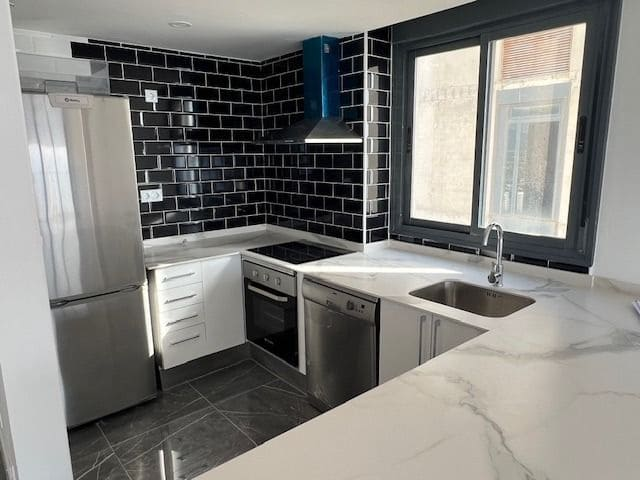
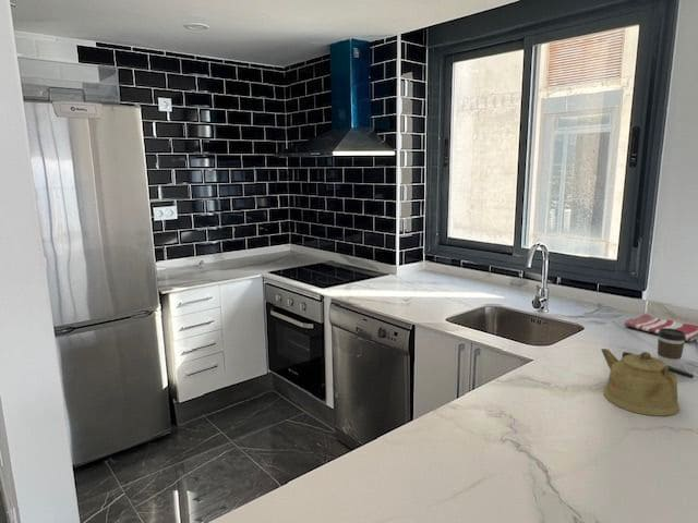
+ kettle (636, 373)
+ coffee cup (670, 349)
+ dish towel (664, 327)
